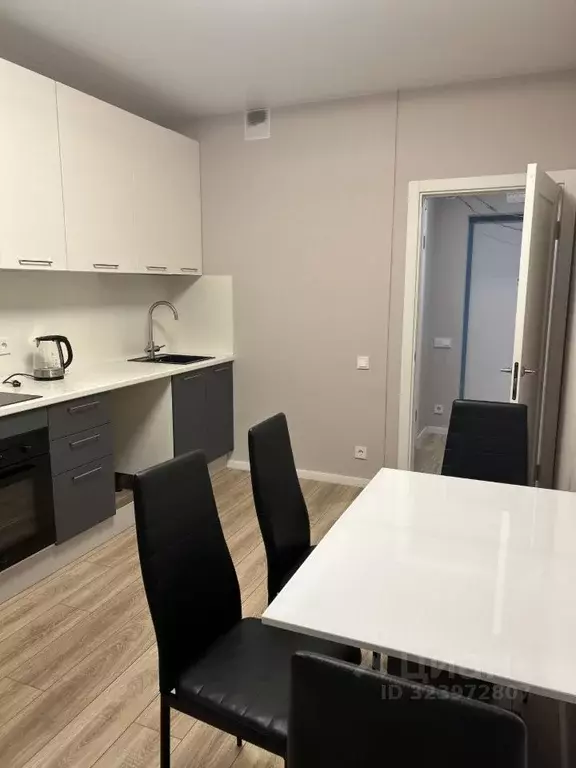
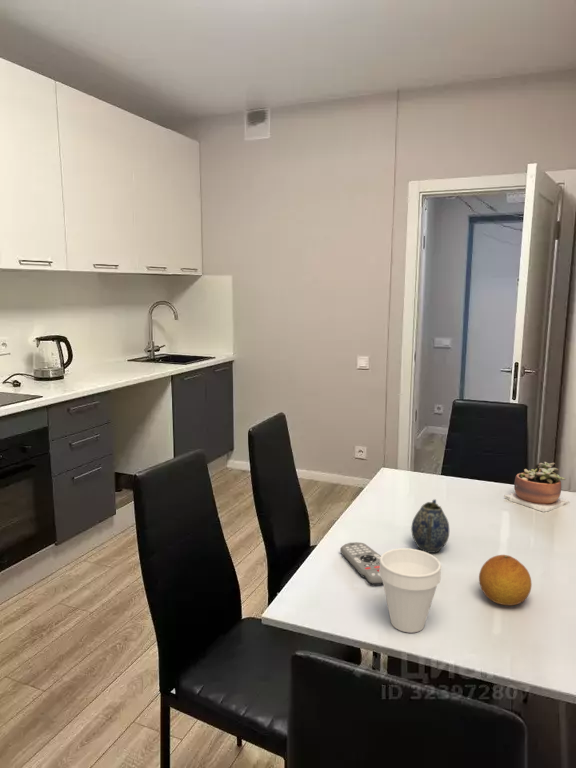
+ remote control (367, 562)
+ fruit (505, 577)
+ cup (408, 592)
+ succulent plant (538, 481)
+ teapot (430, 525)
